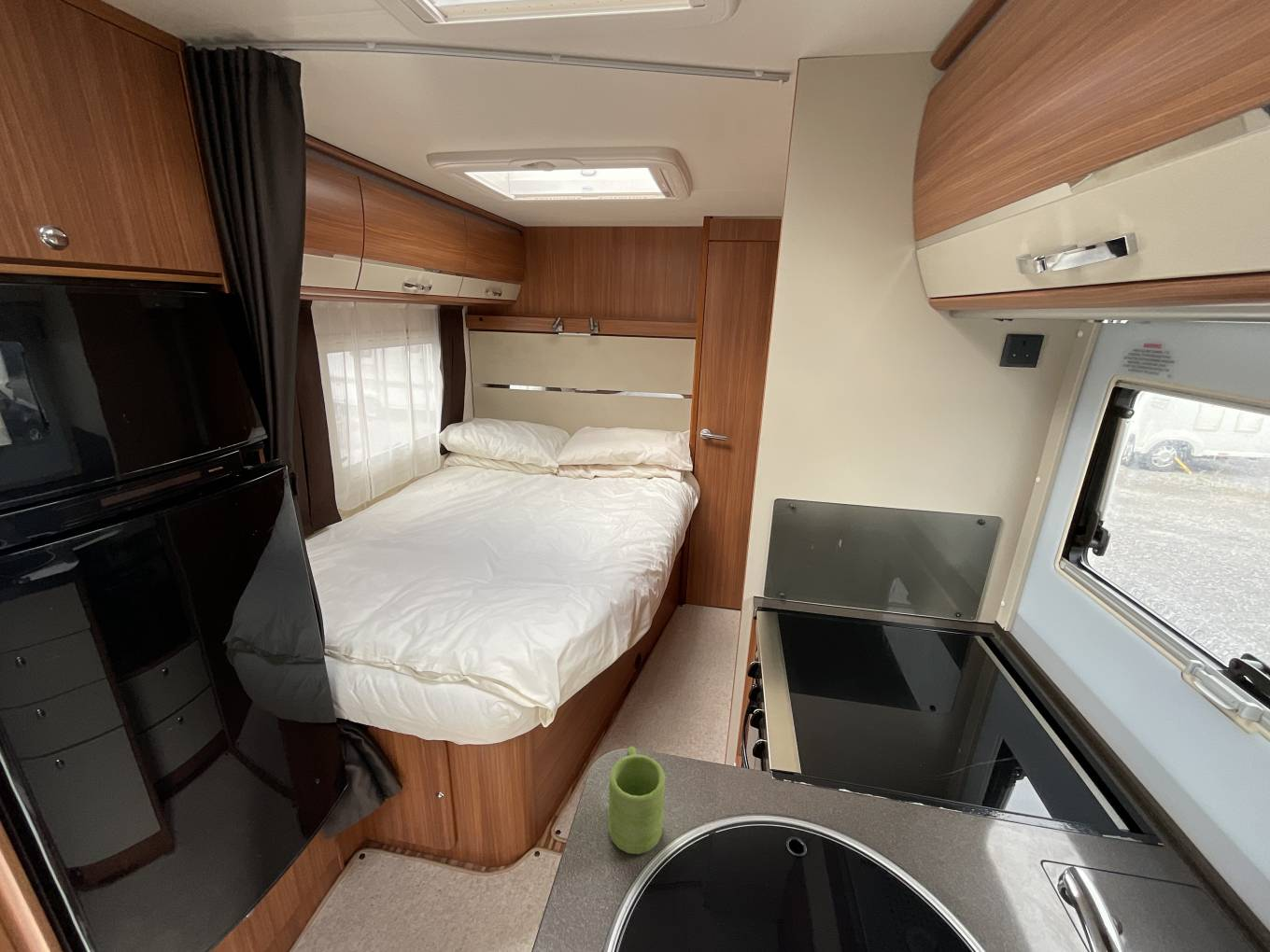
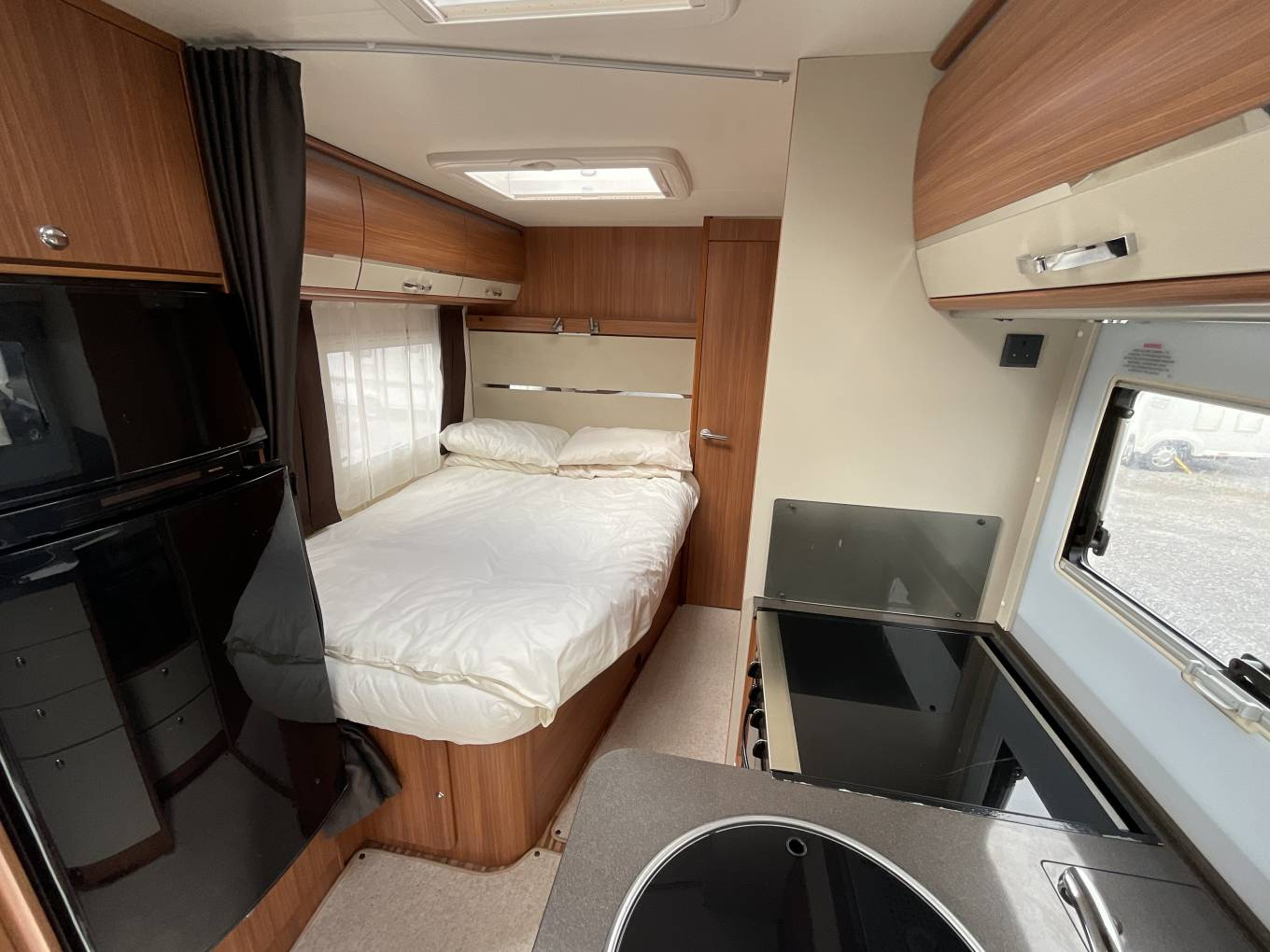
- mug (634, 791)
